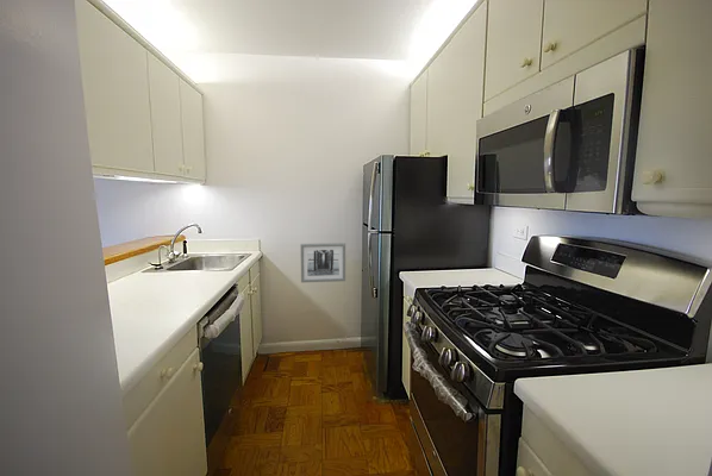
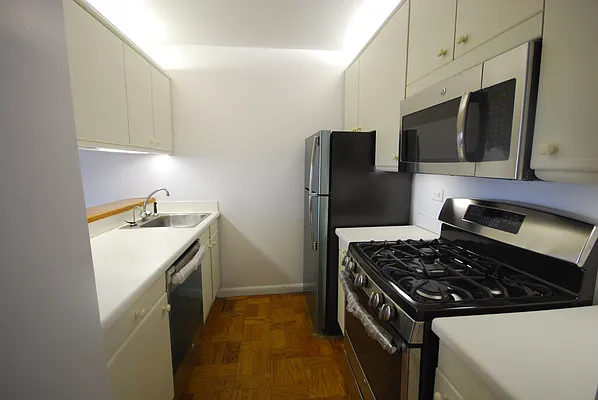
- wall art (323, 262)
